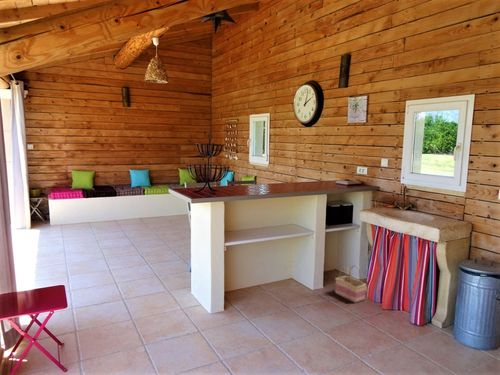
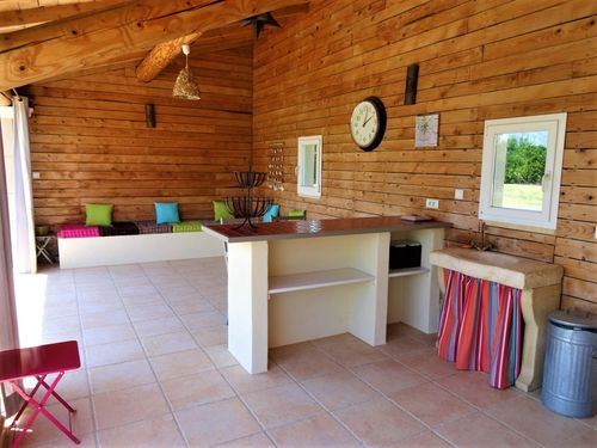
- basket (350, 281)
